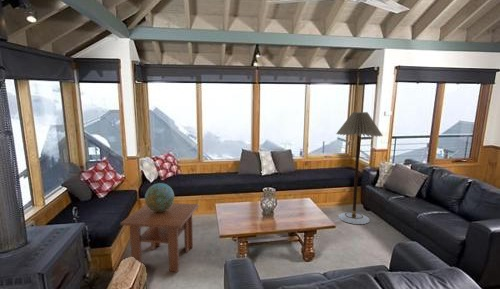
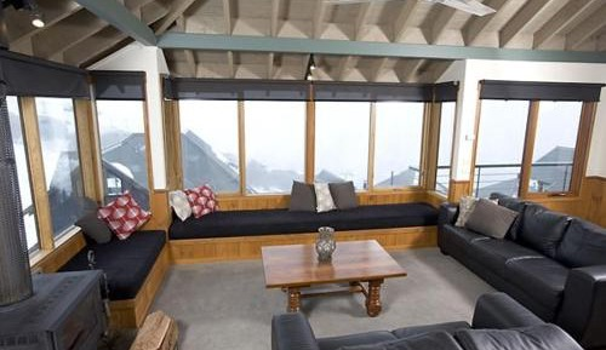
- coffee table (163, 235)
- floor lamp (356, 166)
- decorative globe (159, 197)
